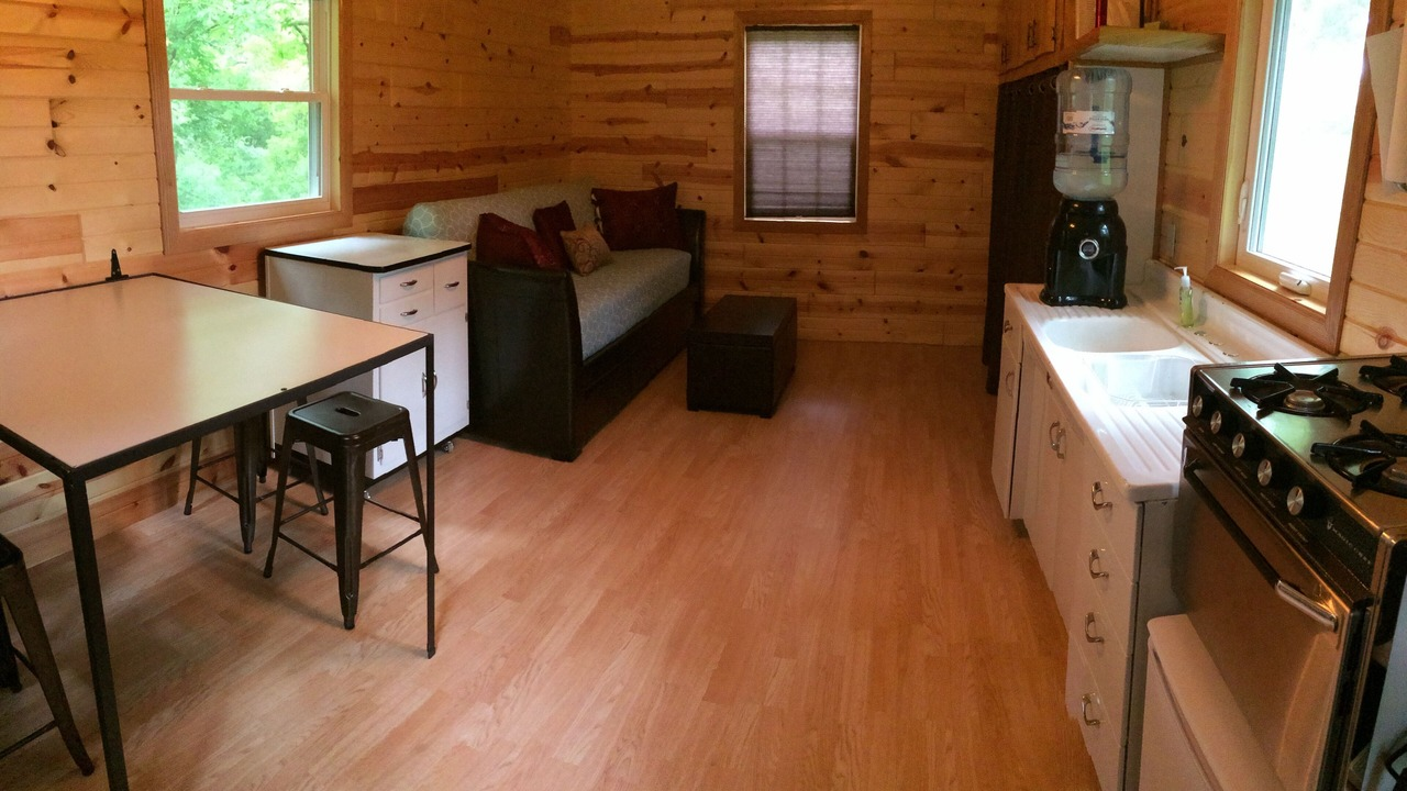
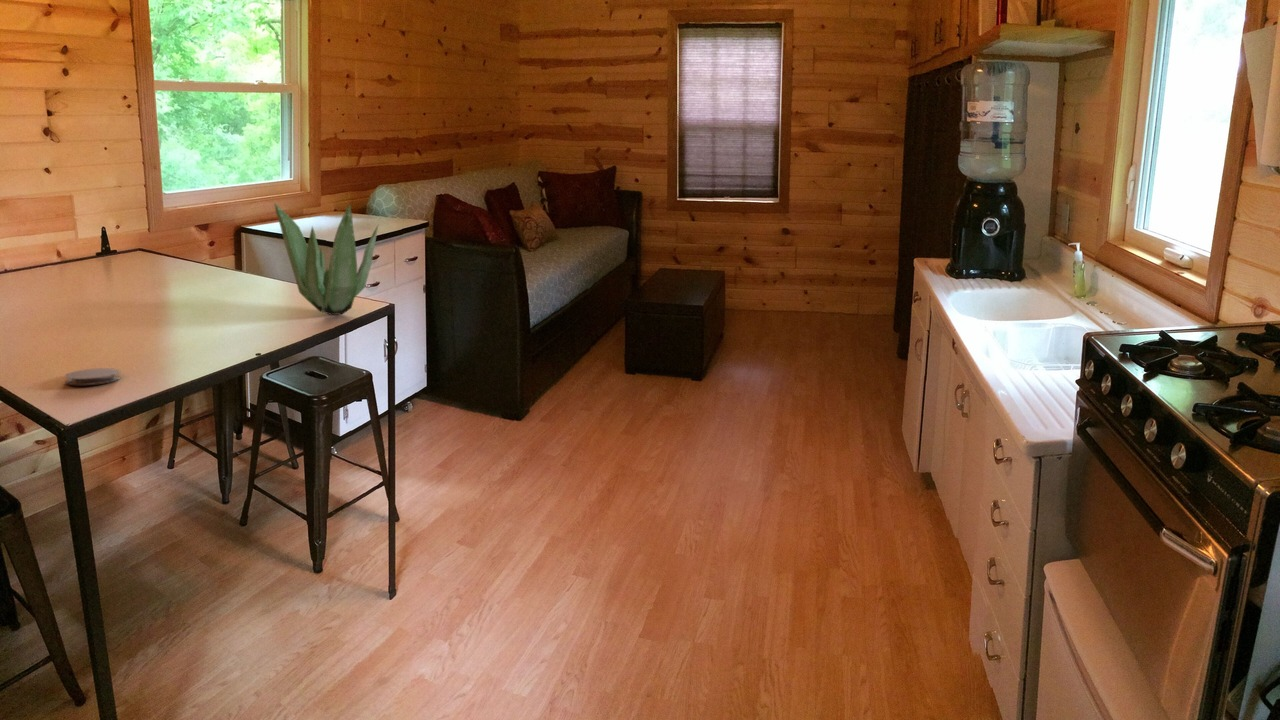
+ coaster (93, 376)
+ plant (322, 258)
